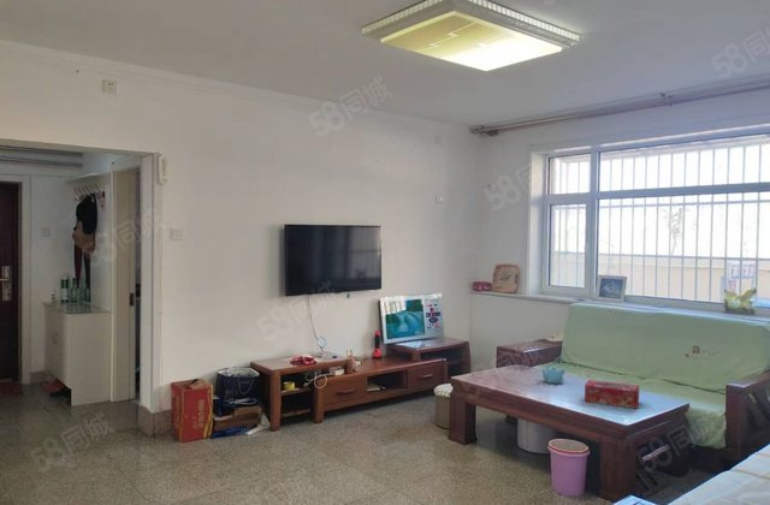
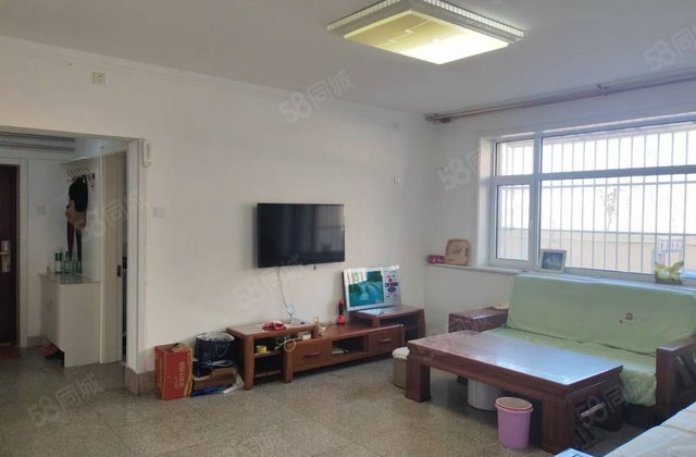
- teapot (552, 374)
- tissue box (611, 393)
